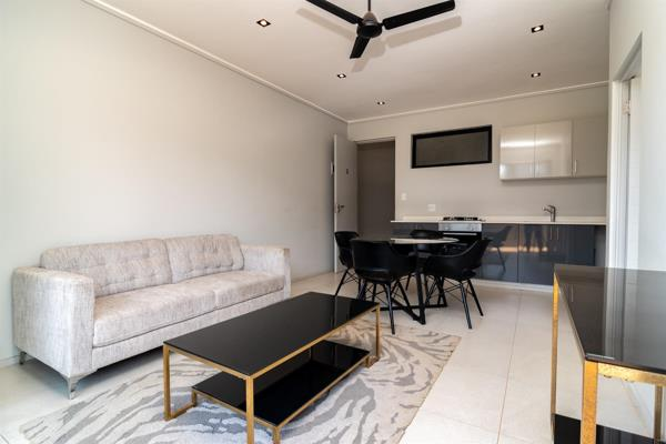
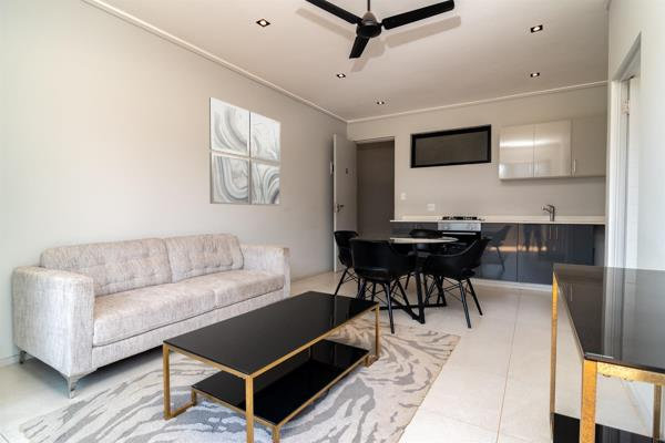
+ wall art (249, 159)
